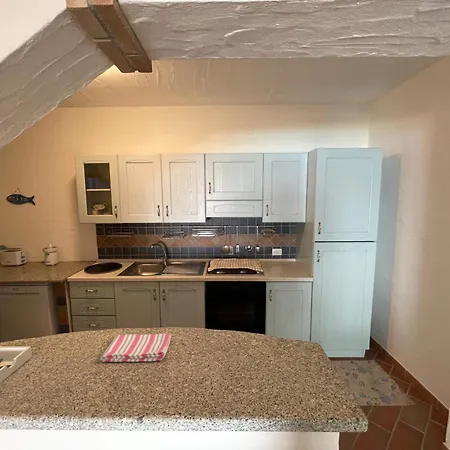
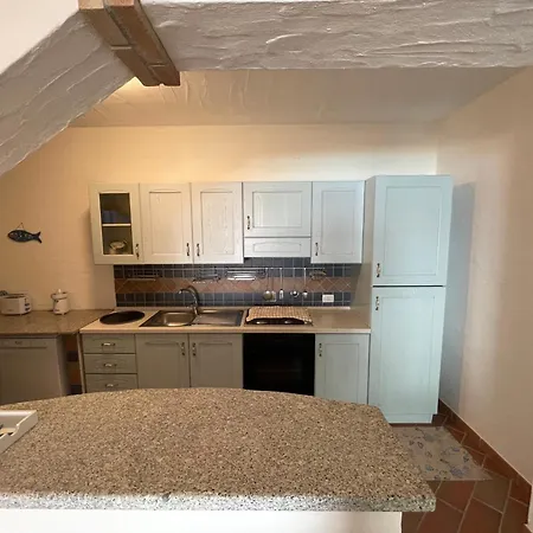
- dish towel (138, 345)
